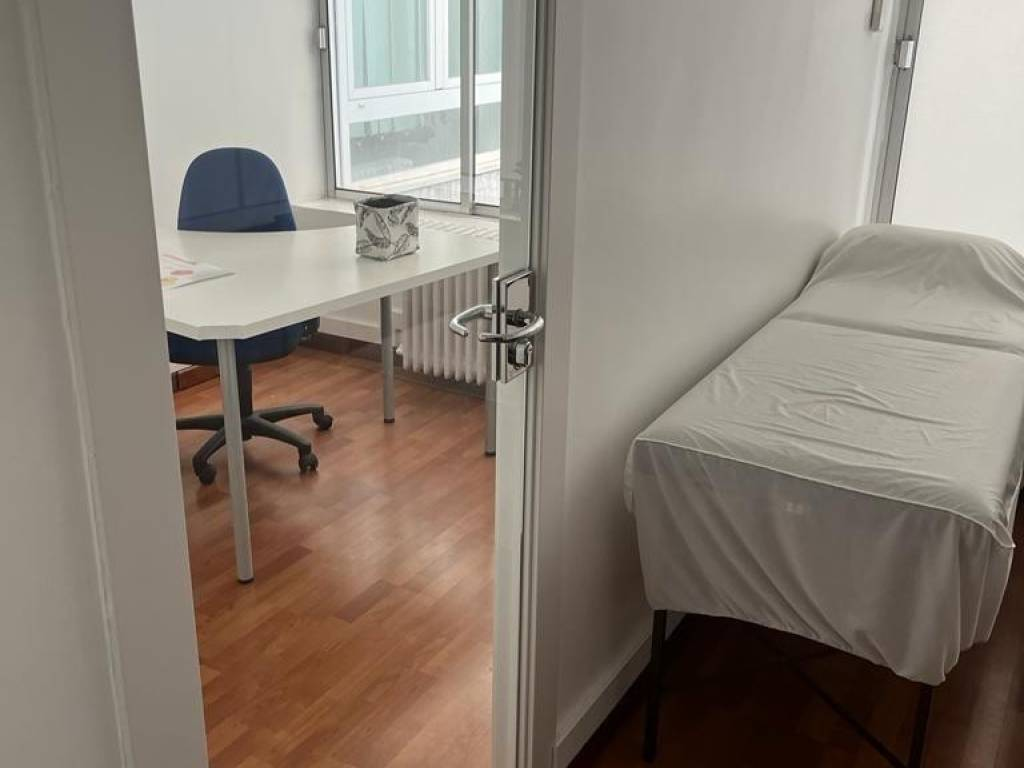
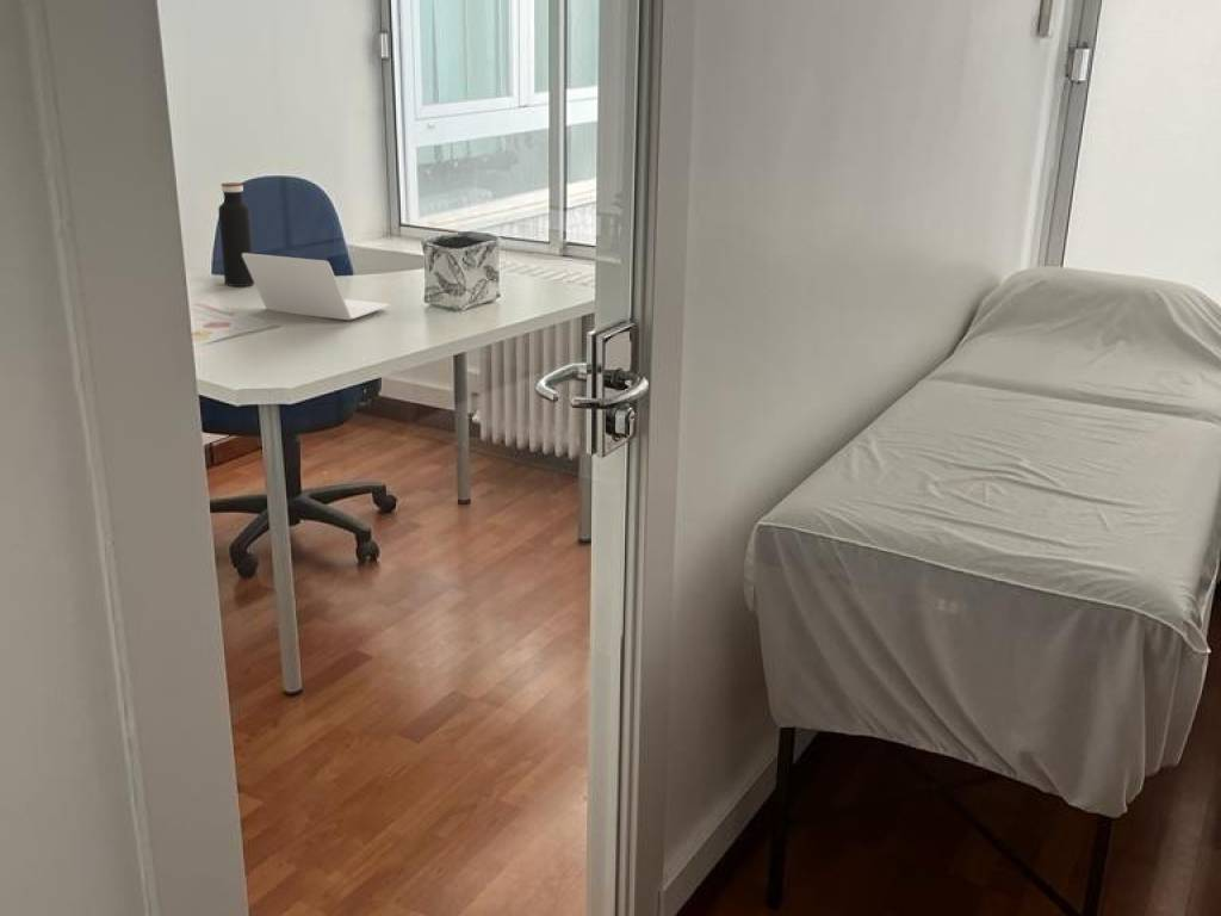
+ laptop (317, 277)
+ water bottle (236, 234)
